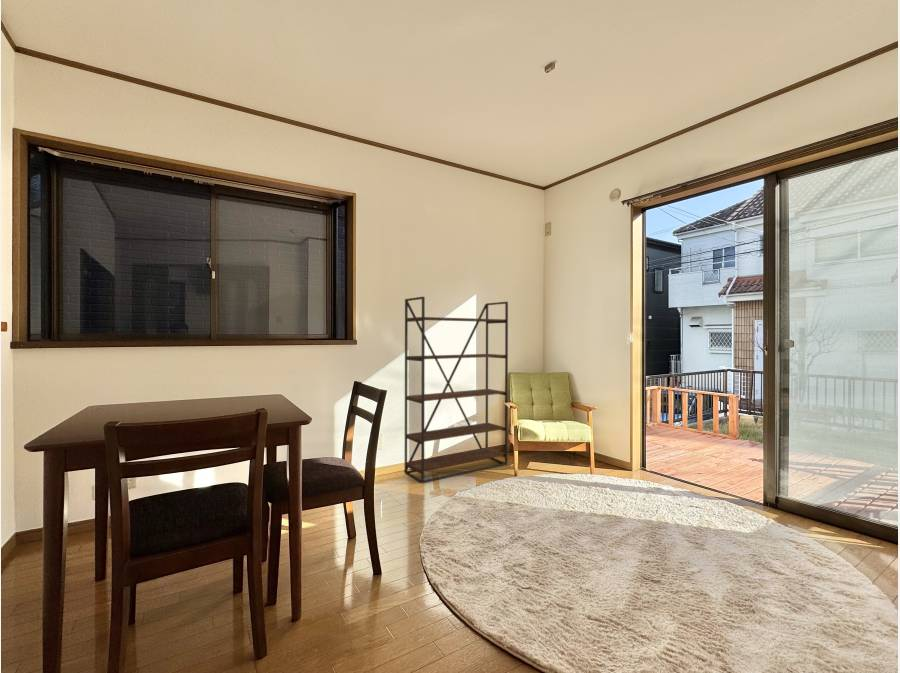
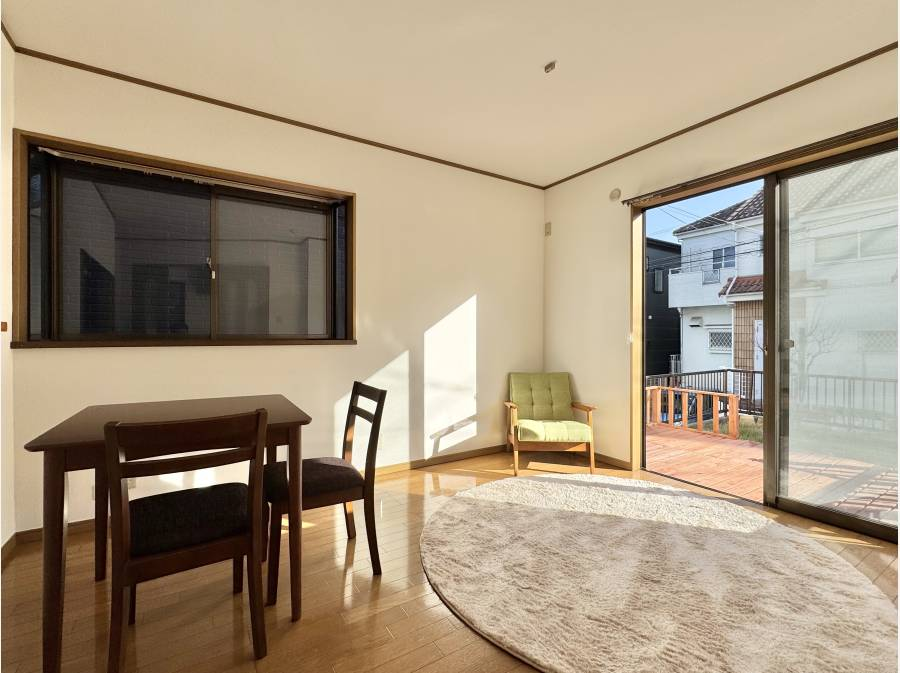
- bookshelf (451, 387)
